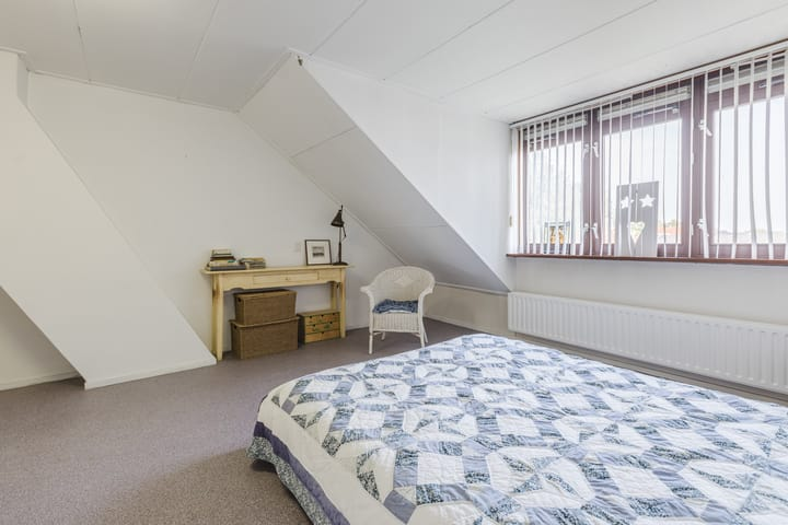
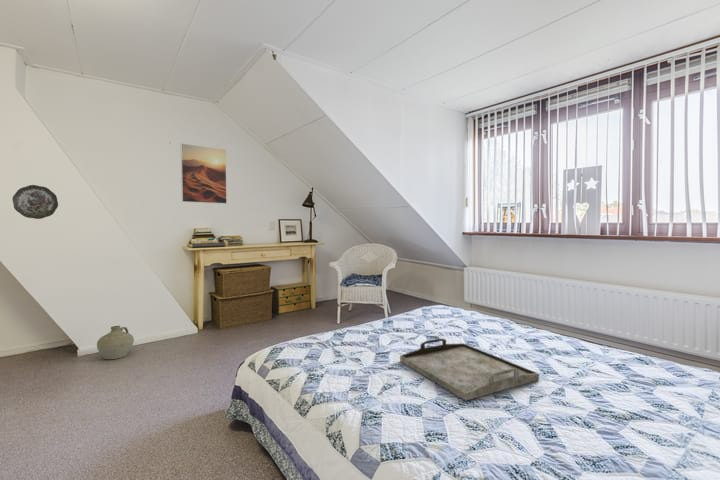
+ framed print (204, 174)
+ ceramic jug (115, 341)
+ decorative plate (36, 202)
+ serving tray (464, 361)
